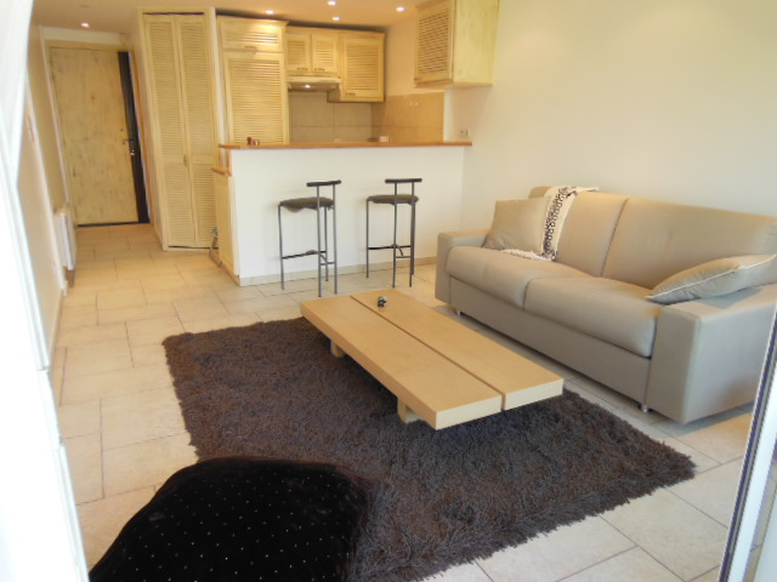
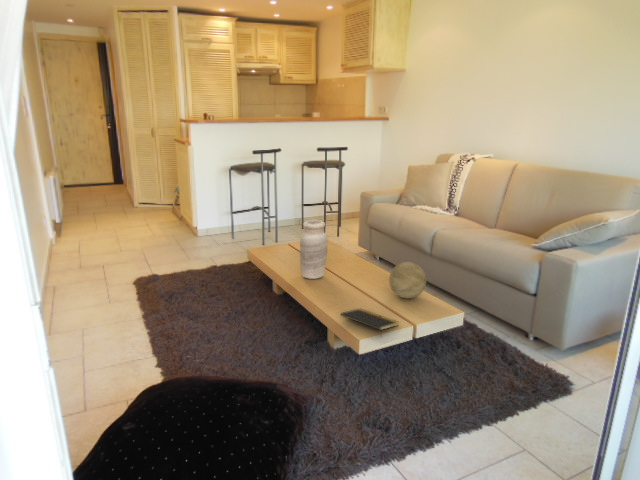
+ decorative ball (407, 280)
+ vase (313, 249)
+ notepad (369, 318)
